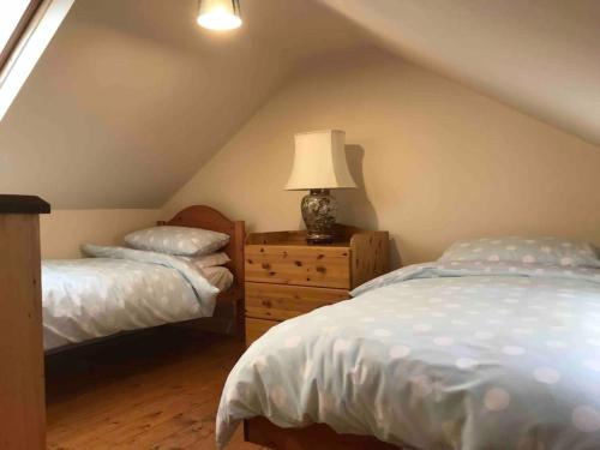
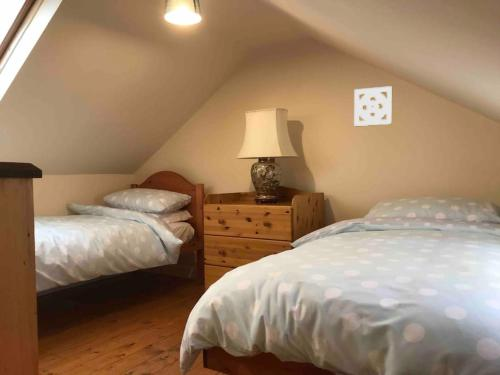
+ wall ornament (372, 107)
